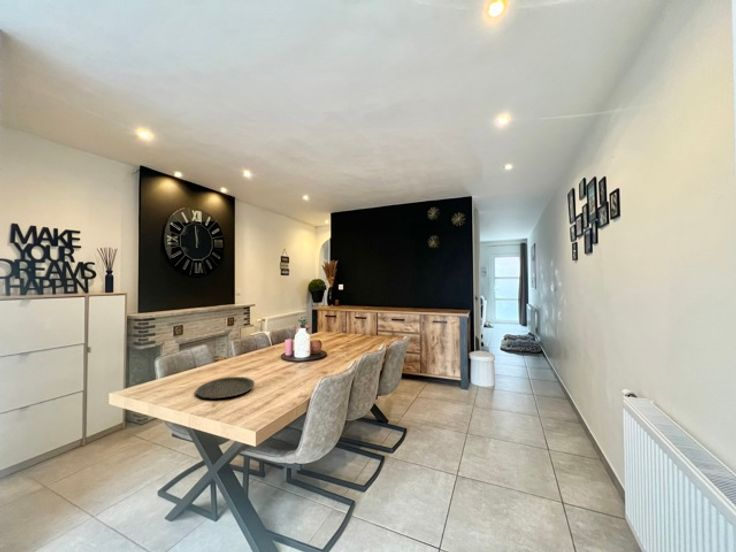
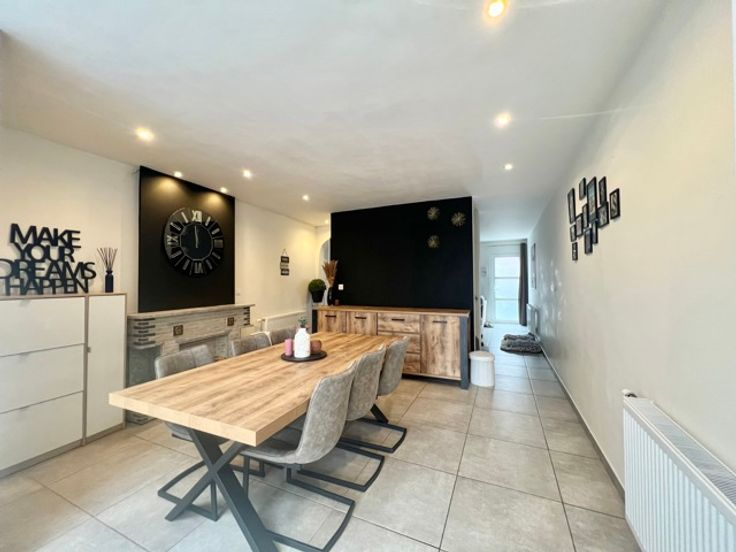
- plate (226, 387)
